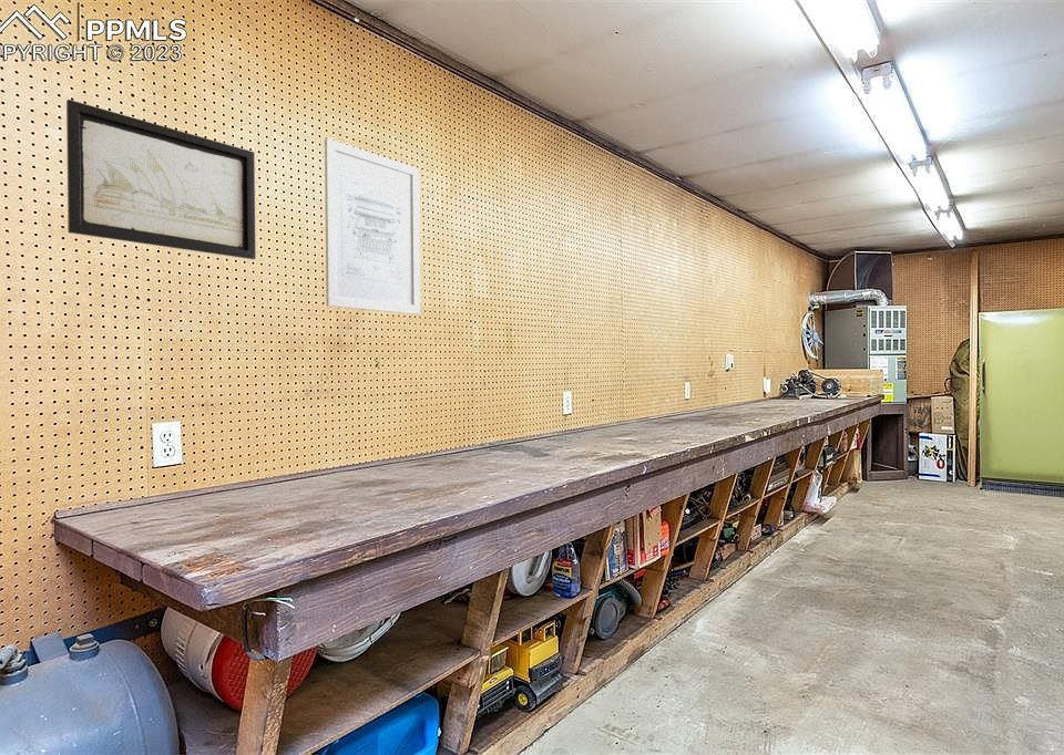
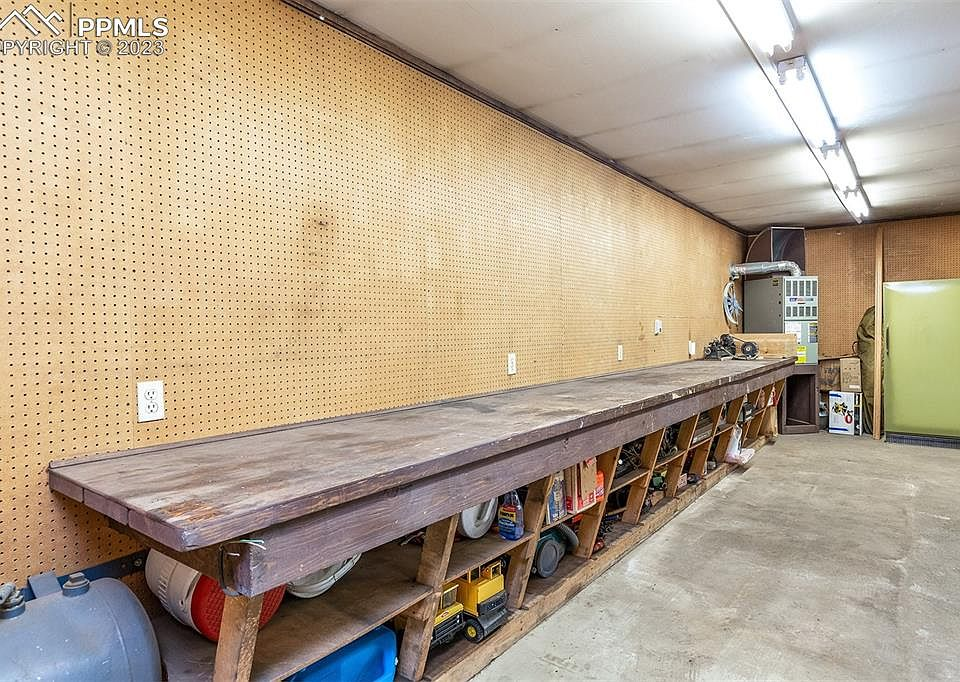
- wall art (171, 188)
- wall art (376, 232)
